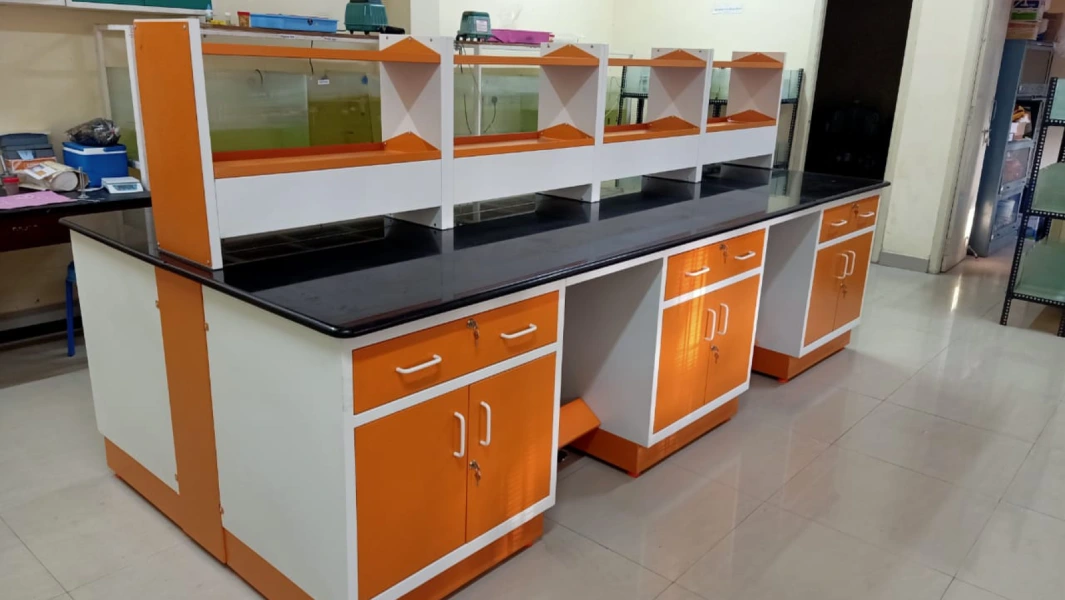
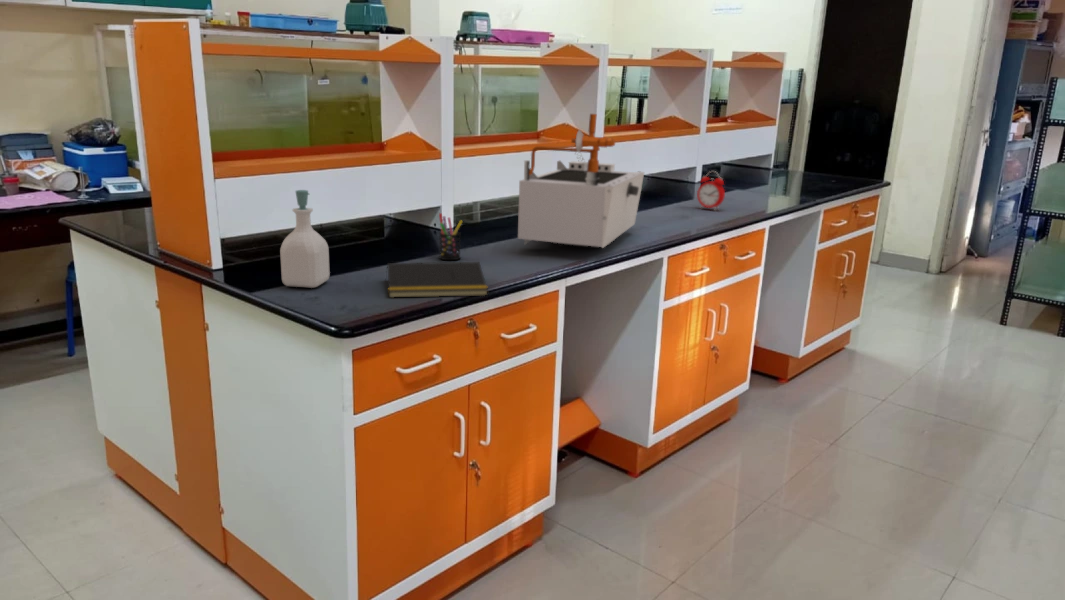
+ alarm clock (711, 190)
+ notepad (436, 278)
+ laboratory equipment (589, 179)
+ soap bottle (304, 237)
+ pen holder (447, 236)
